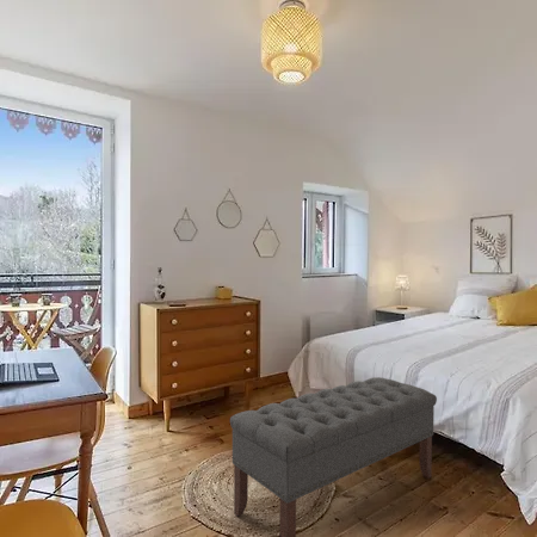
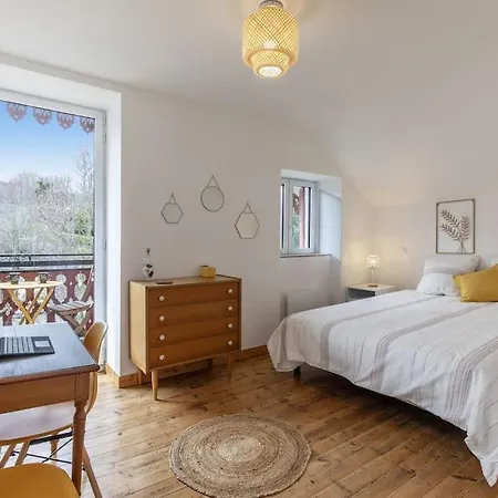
- bench (340, 446)
